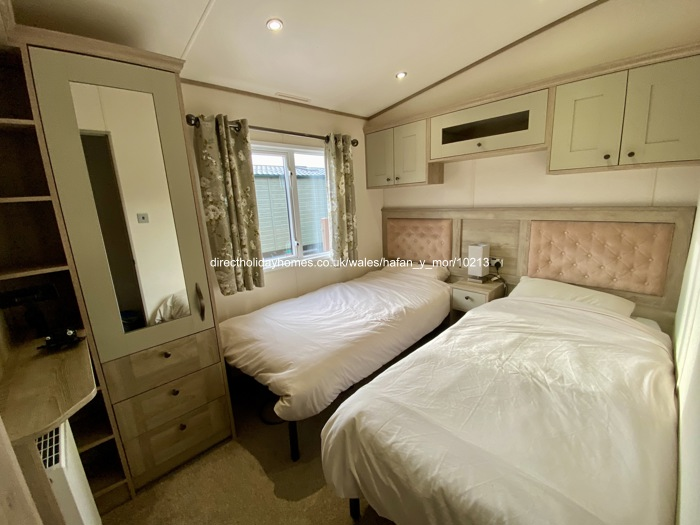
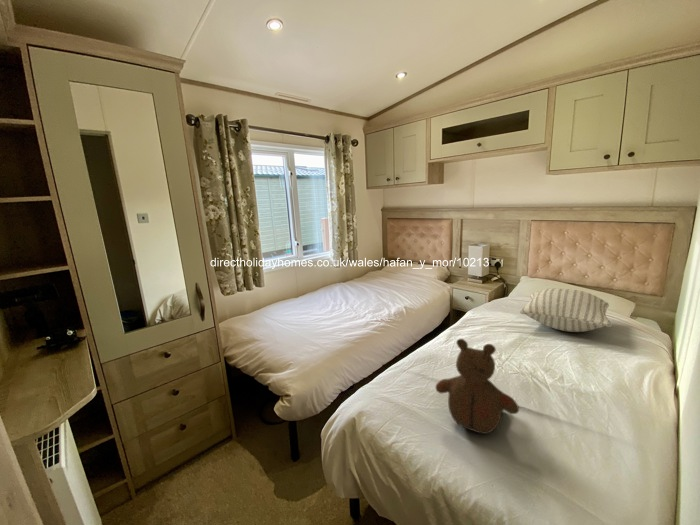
+ teddy bear (477, 378)
+ pillow (564, 308)
